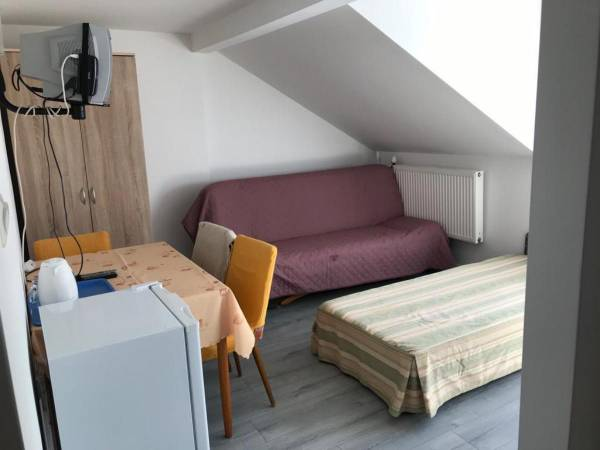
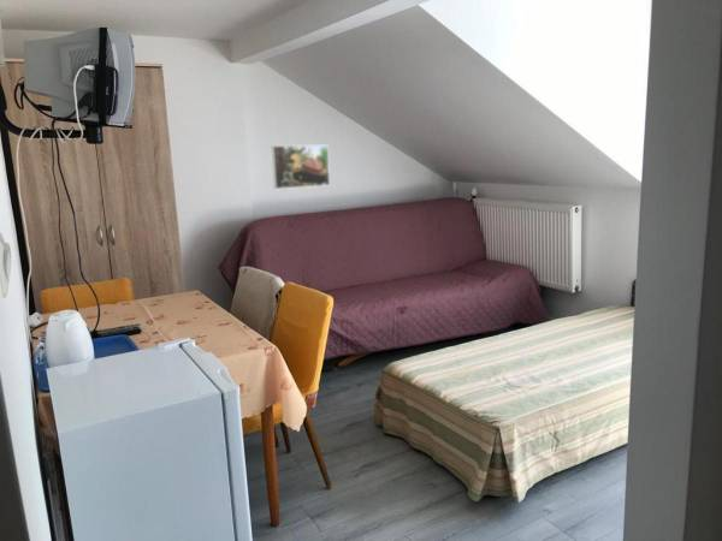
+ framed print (301, 166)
